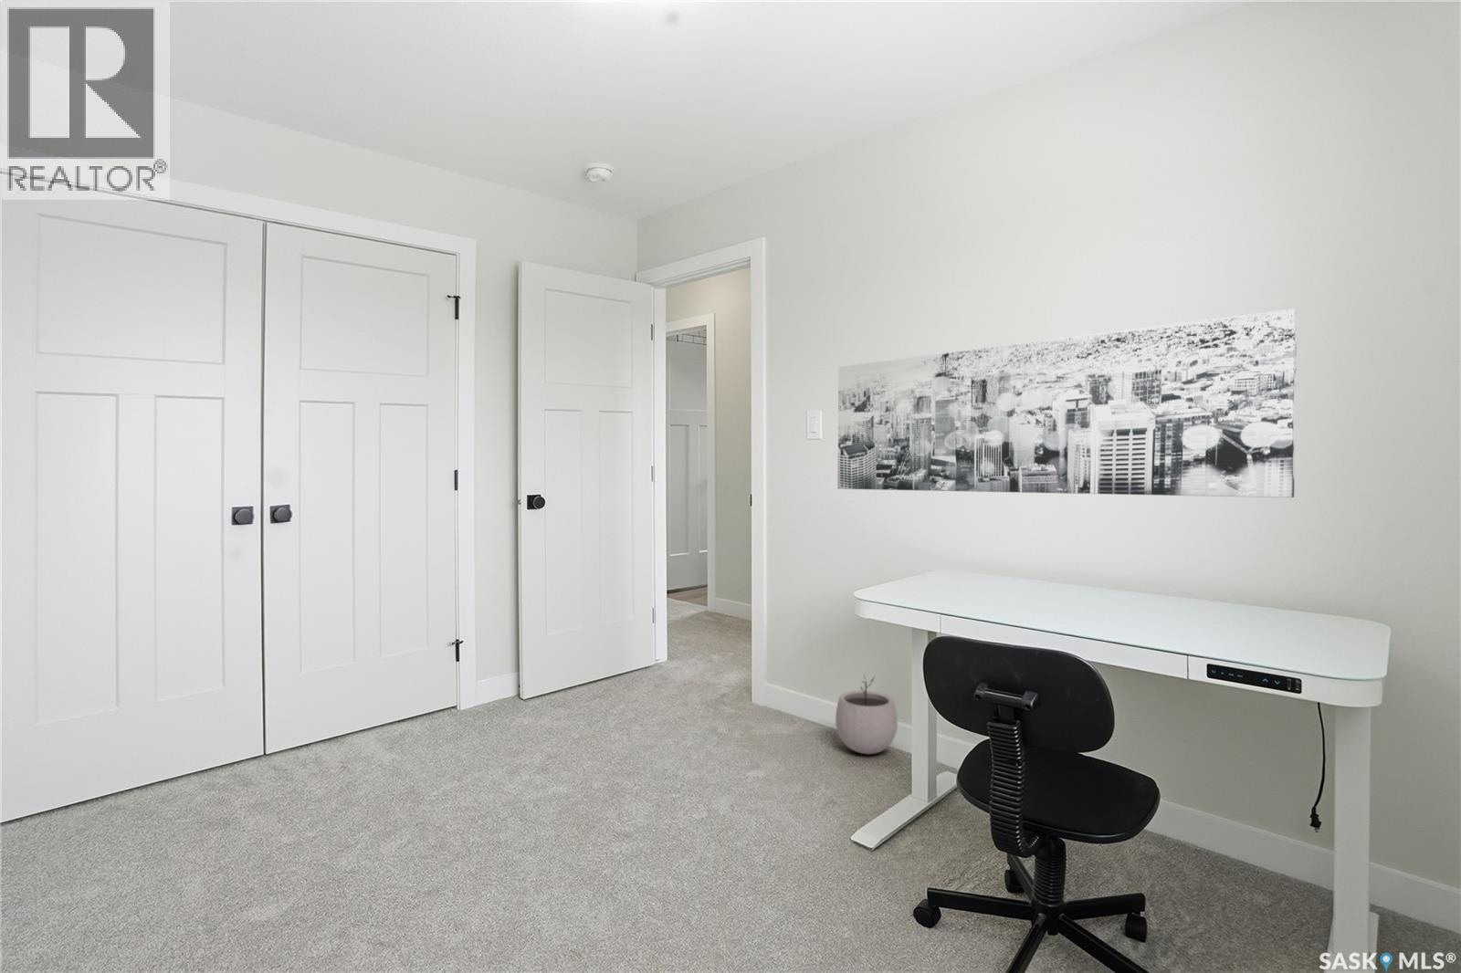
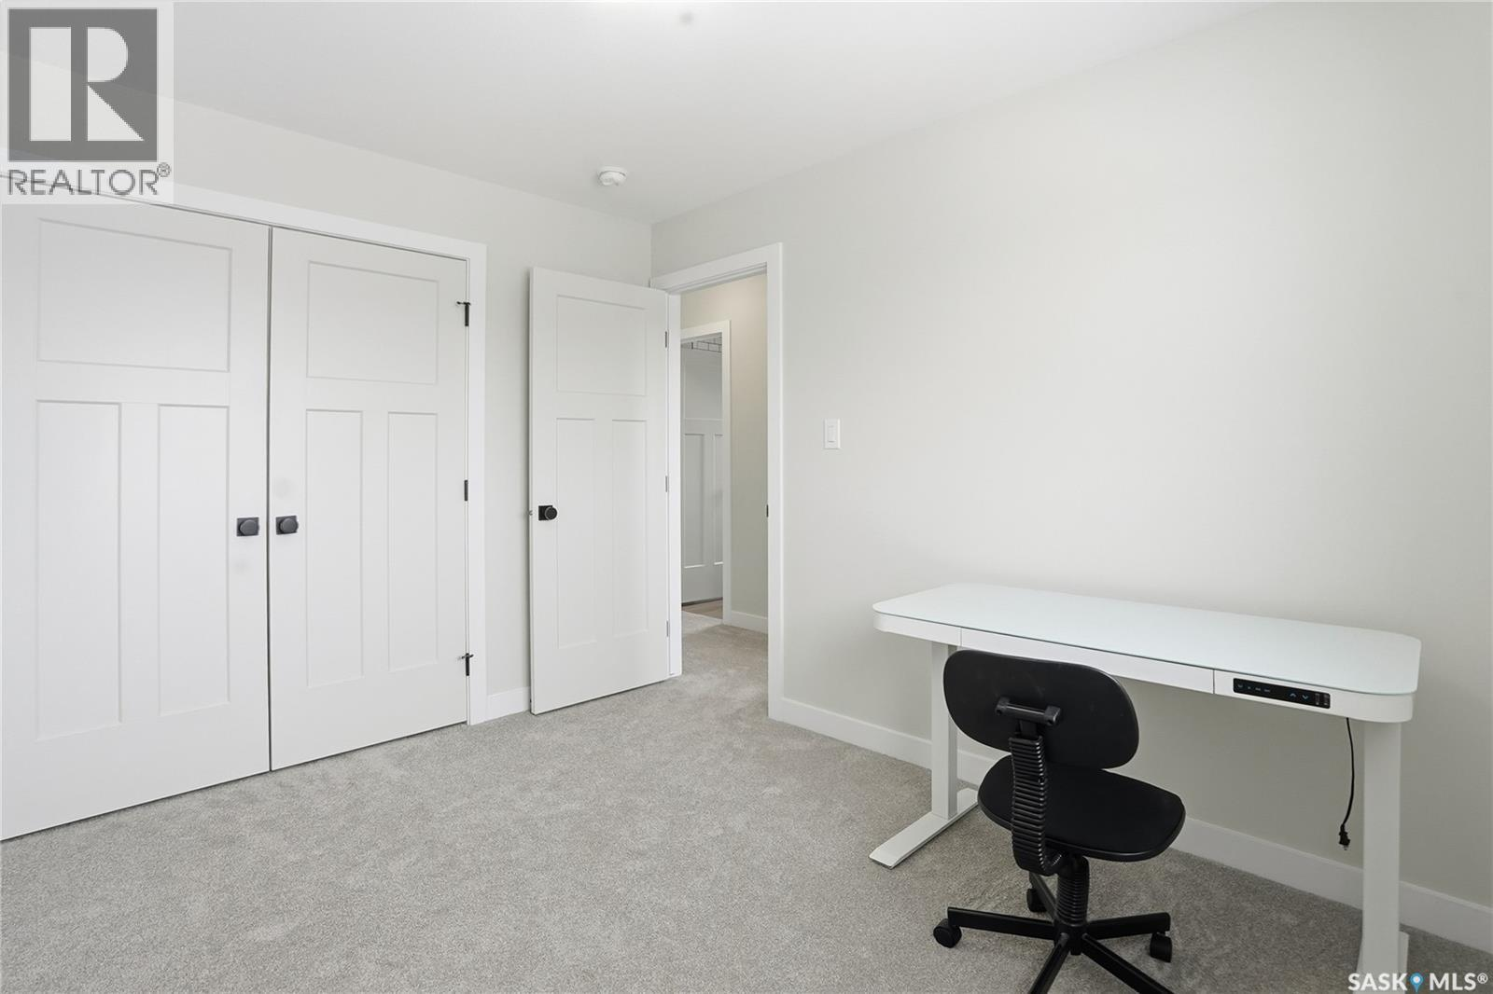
- plant pot (866, 712)
- wall art (1019, 418)
